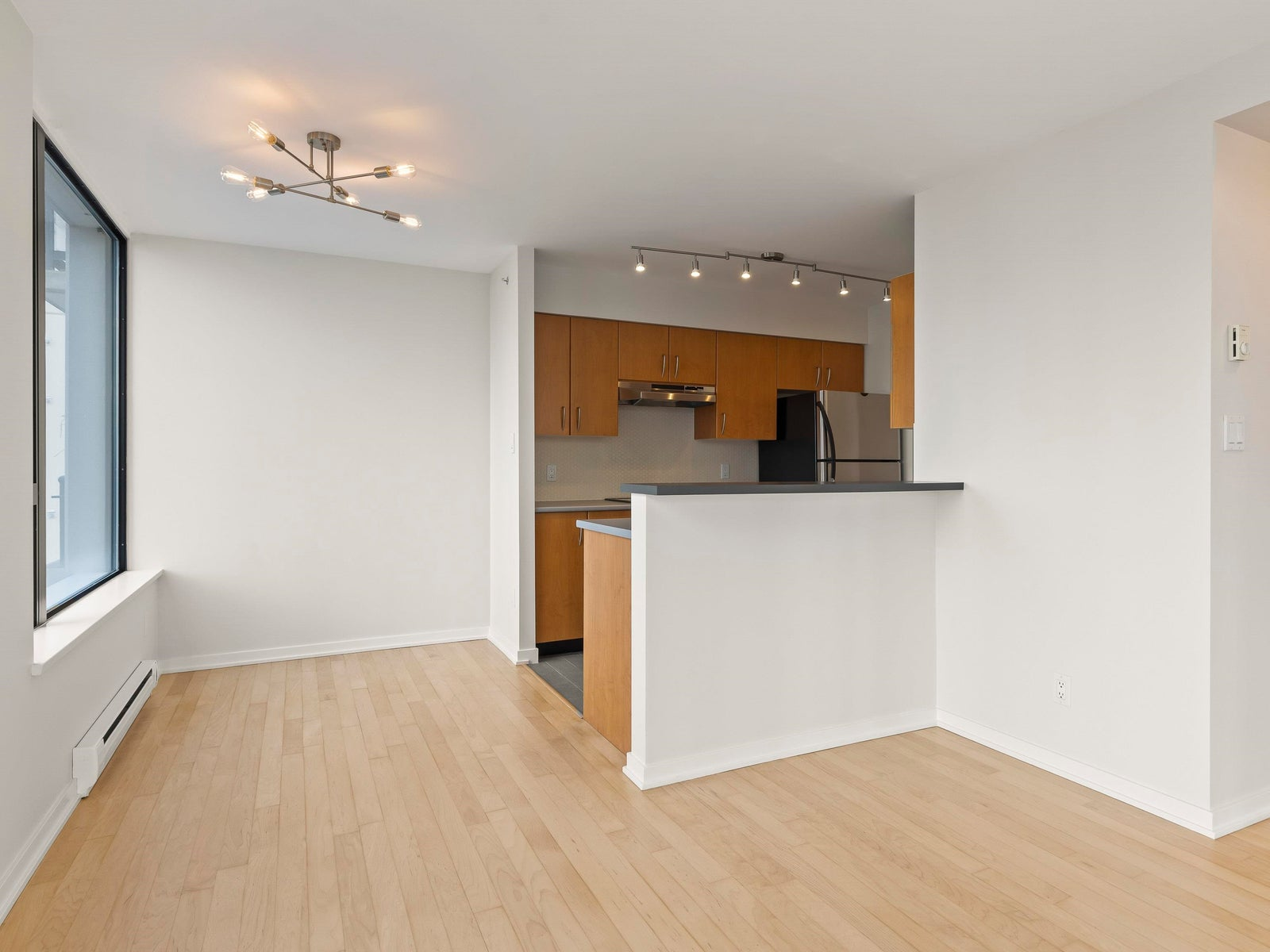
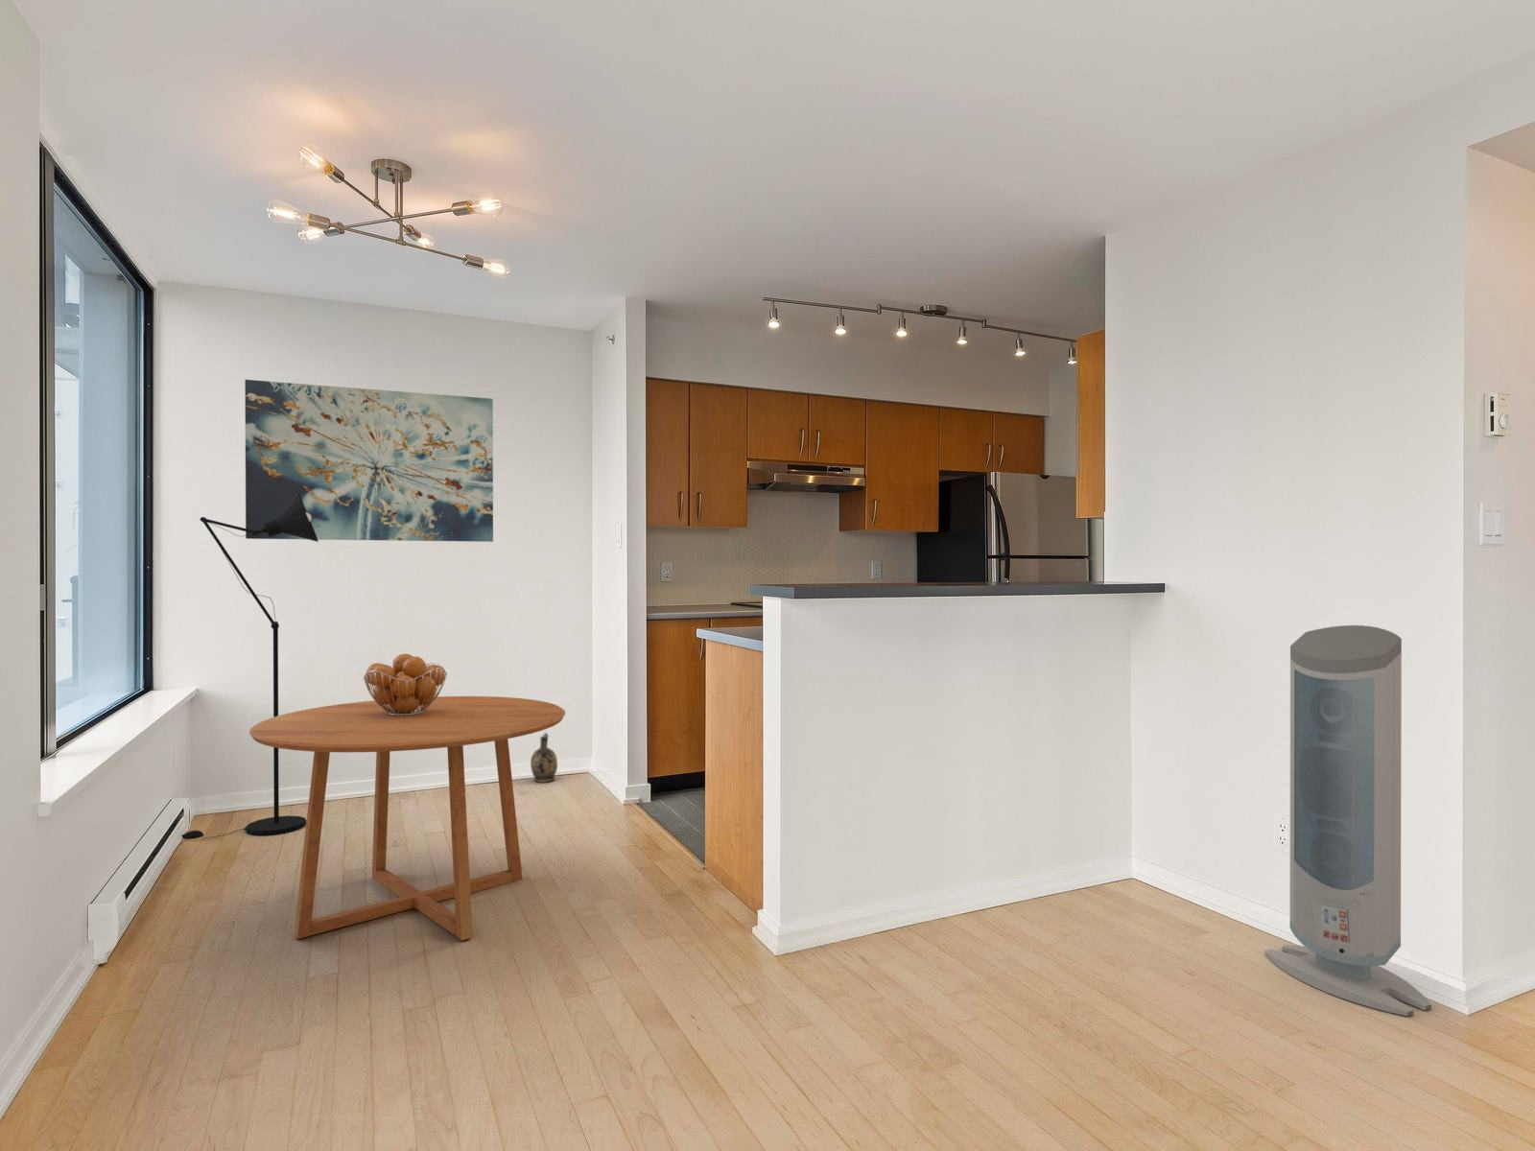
+ floor lamp (273, 661)
+ air purifier (1343, 803)
+ dining table (387, 810)
+ ceramic jug (544, 757)
+ wall art (375, 465)
+ fruit basket (406, 683)
